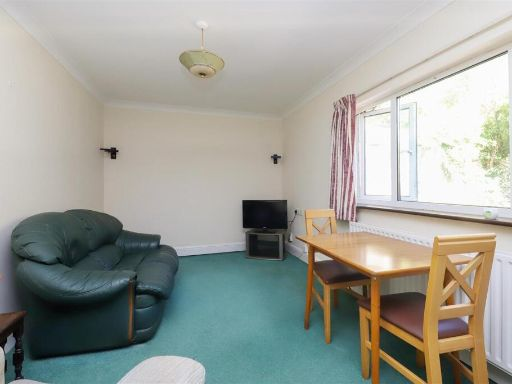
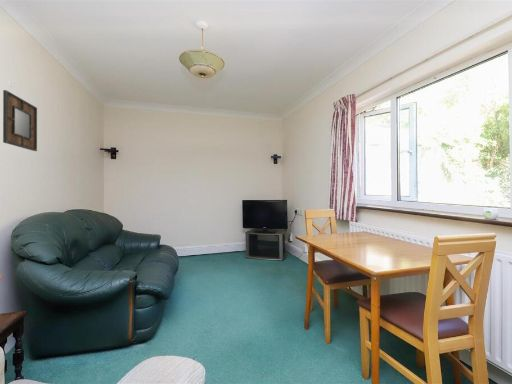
+ home mirror (21, 123)
